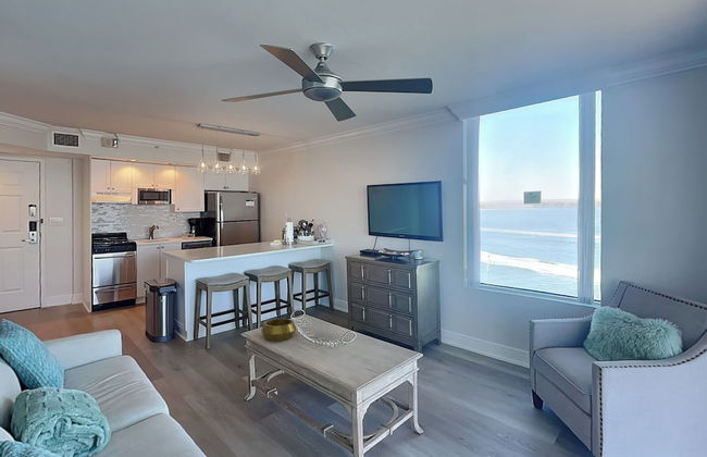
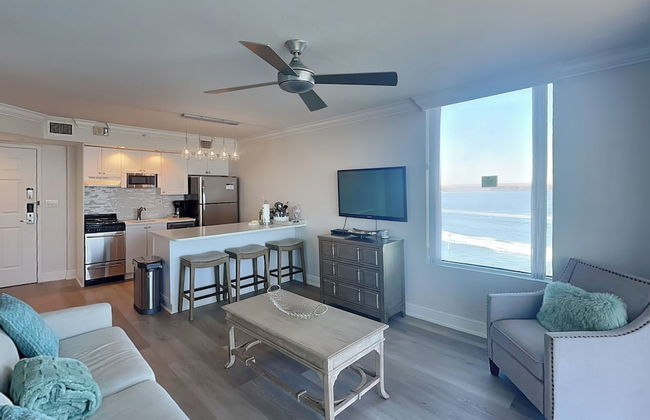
- decorative bowl (278, 329)
